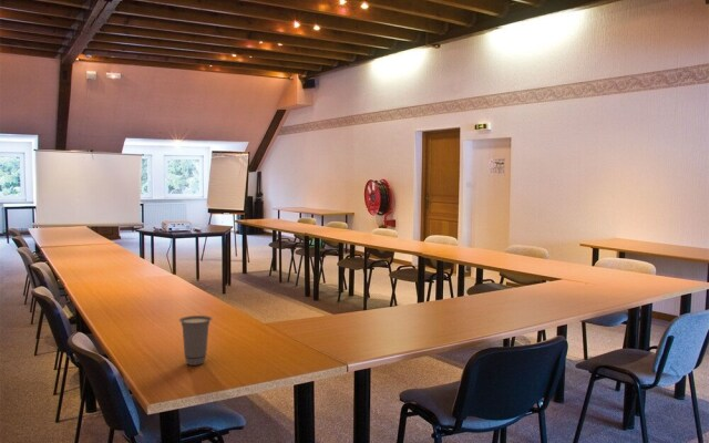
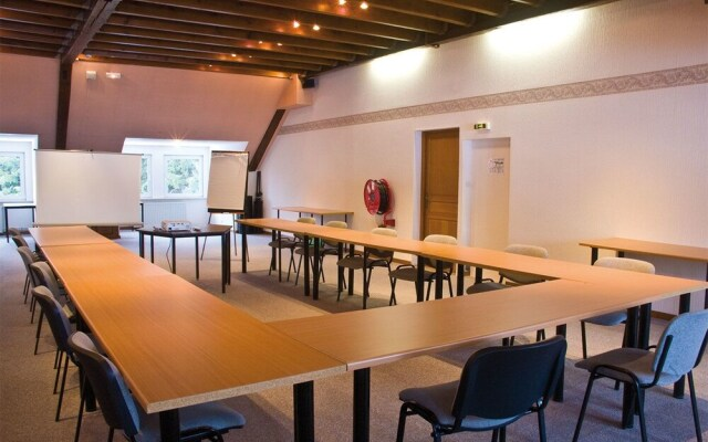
- cup (195, 340)
